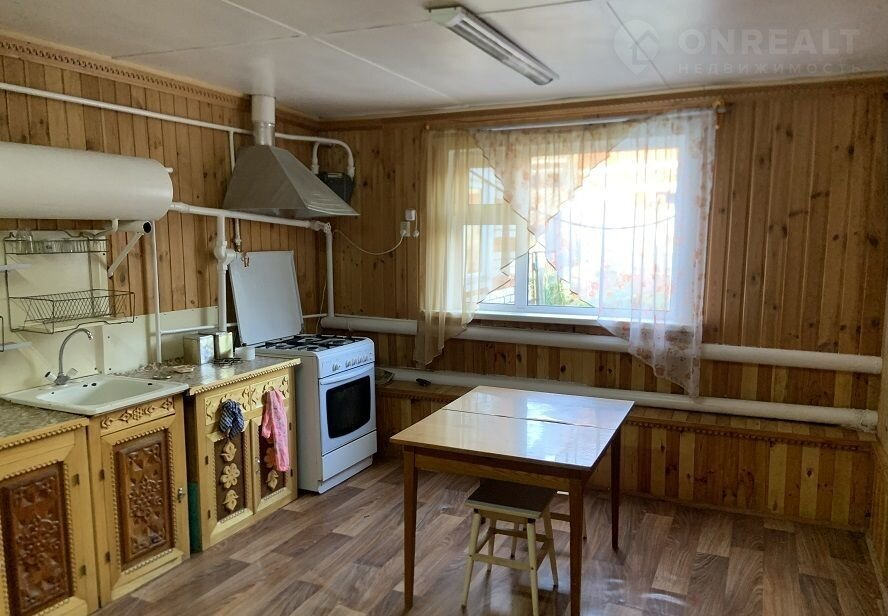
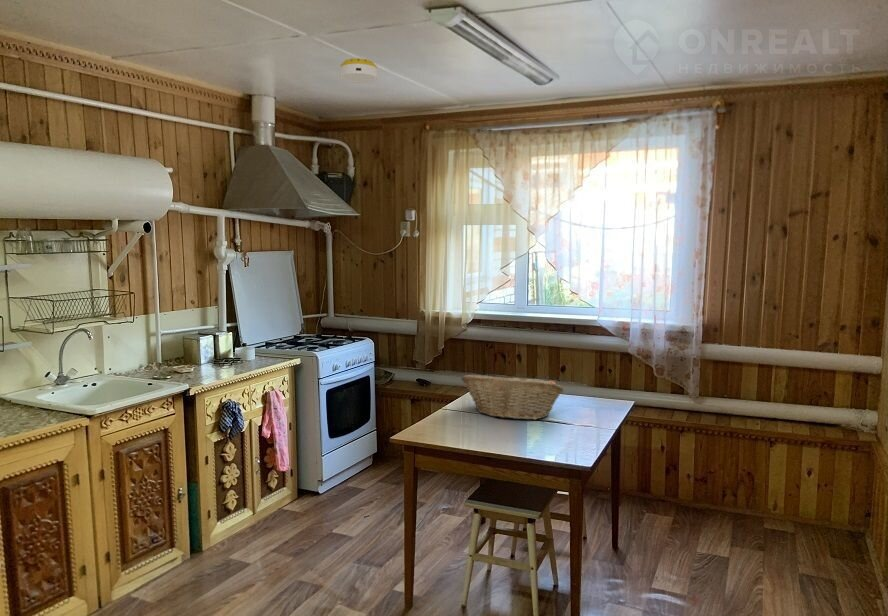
+ smoke detector (358, 70)
+ fruit basket (511, 391)
